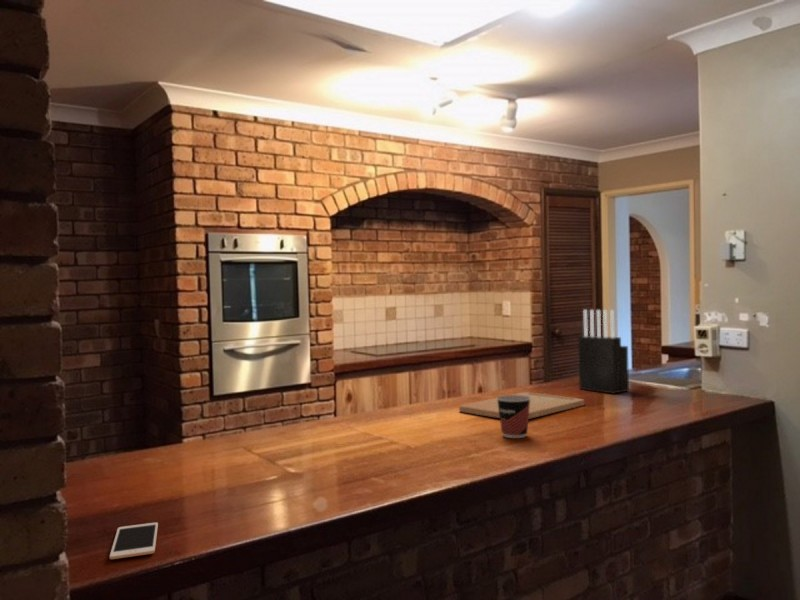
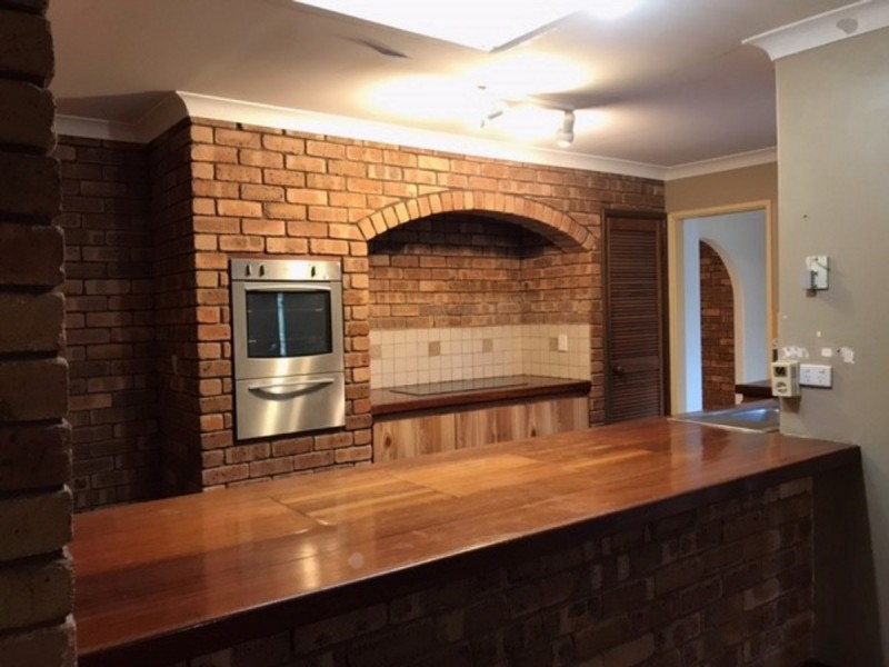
- cutting board (529, 405)
- knife block (604, 349)
- cup (514, 416)
- cell phone (135, 539)
